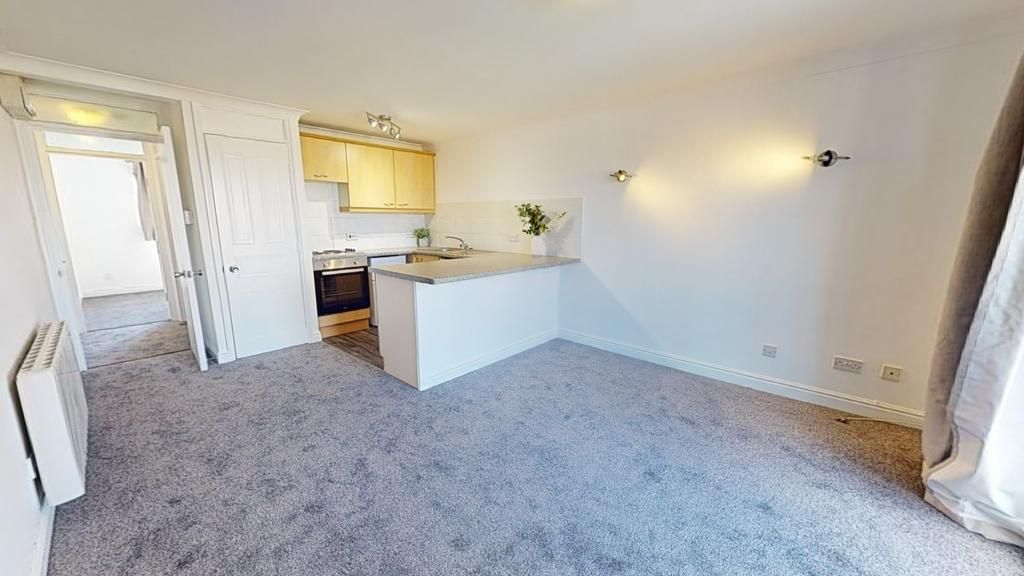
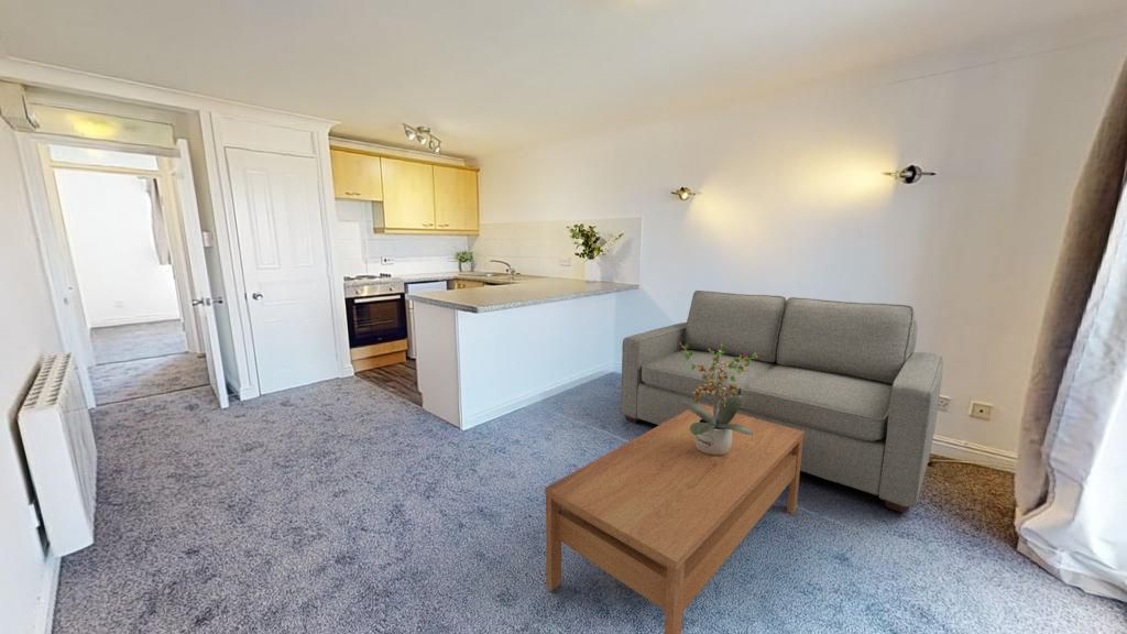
+ potted plant (714, 396)
+ coffee table (689, 500)
+ sofa (766, 369)
